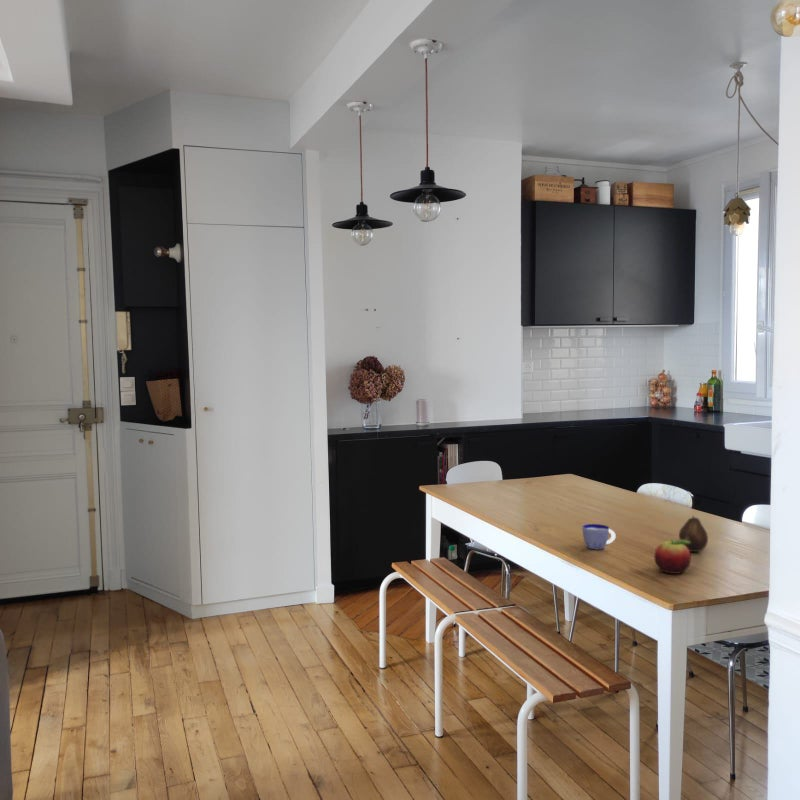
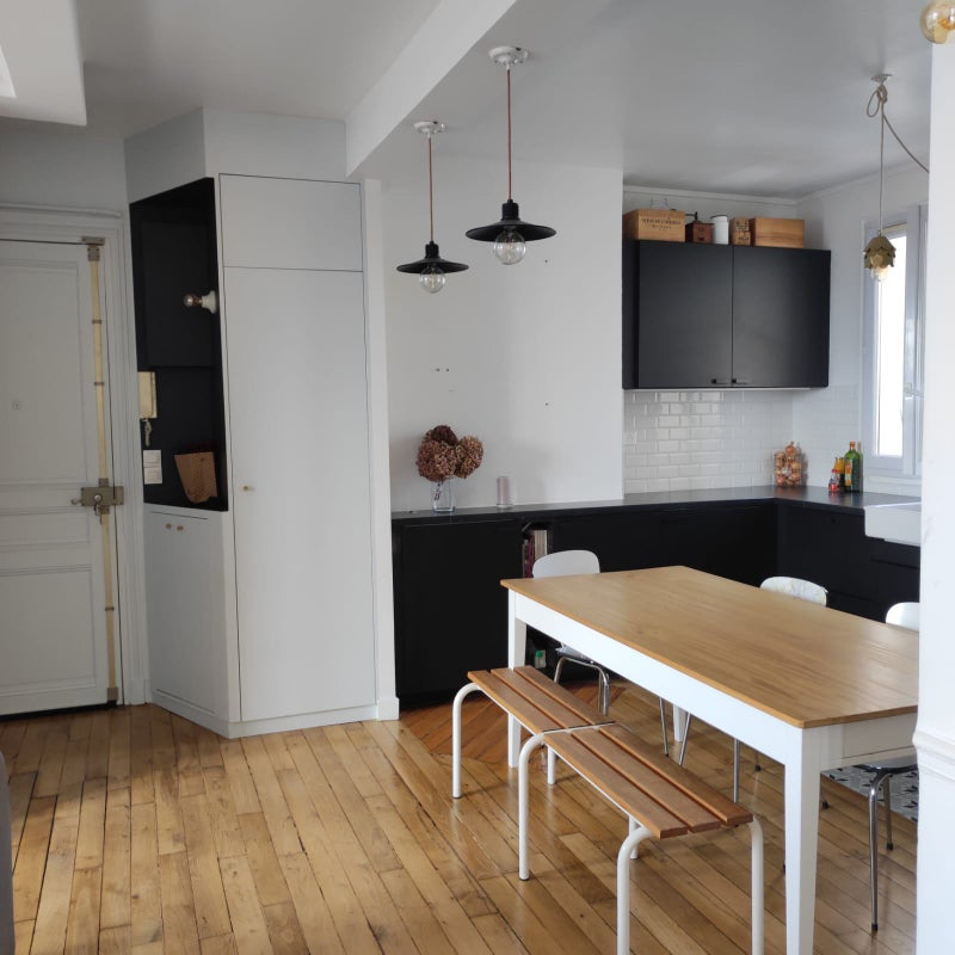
- fruit (672, 555)
- fruit (693, 533)
- cup (599, 536)
